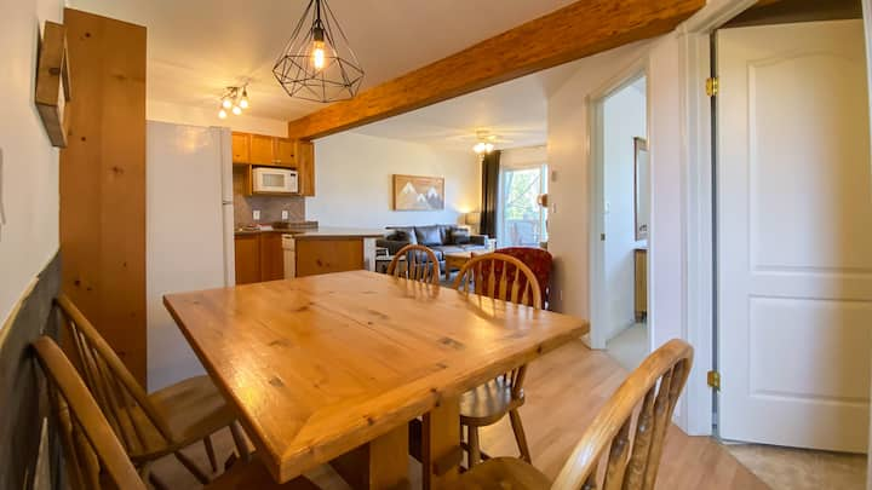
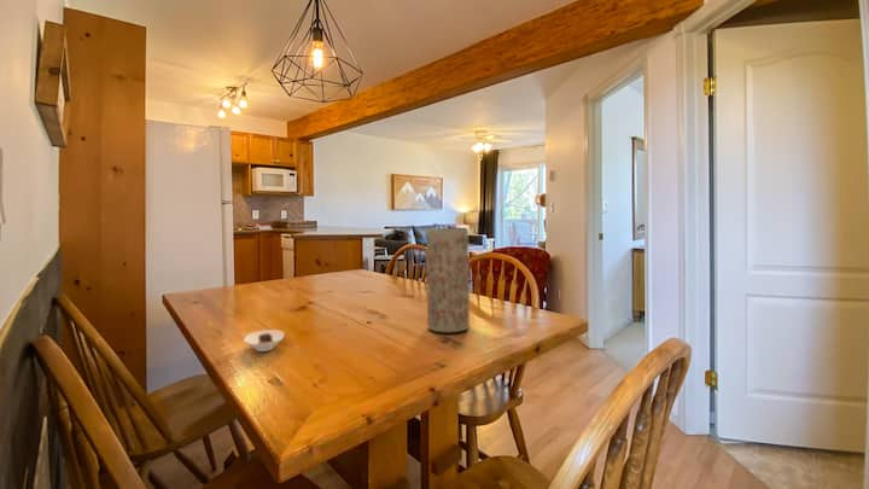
+ vase (448, 278)
+ saucer (264, 340)
